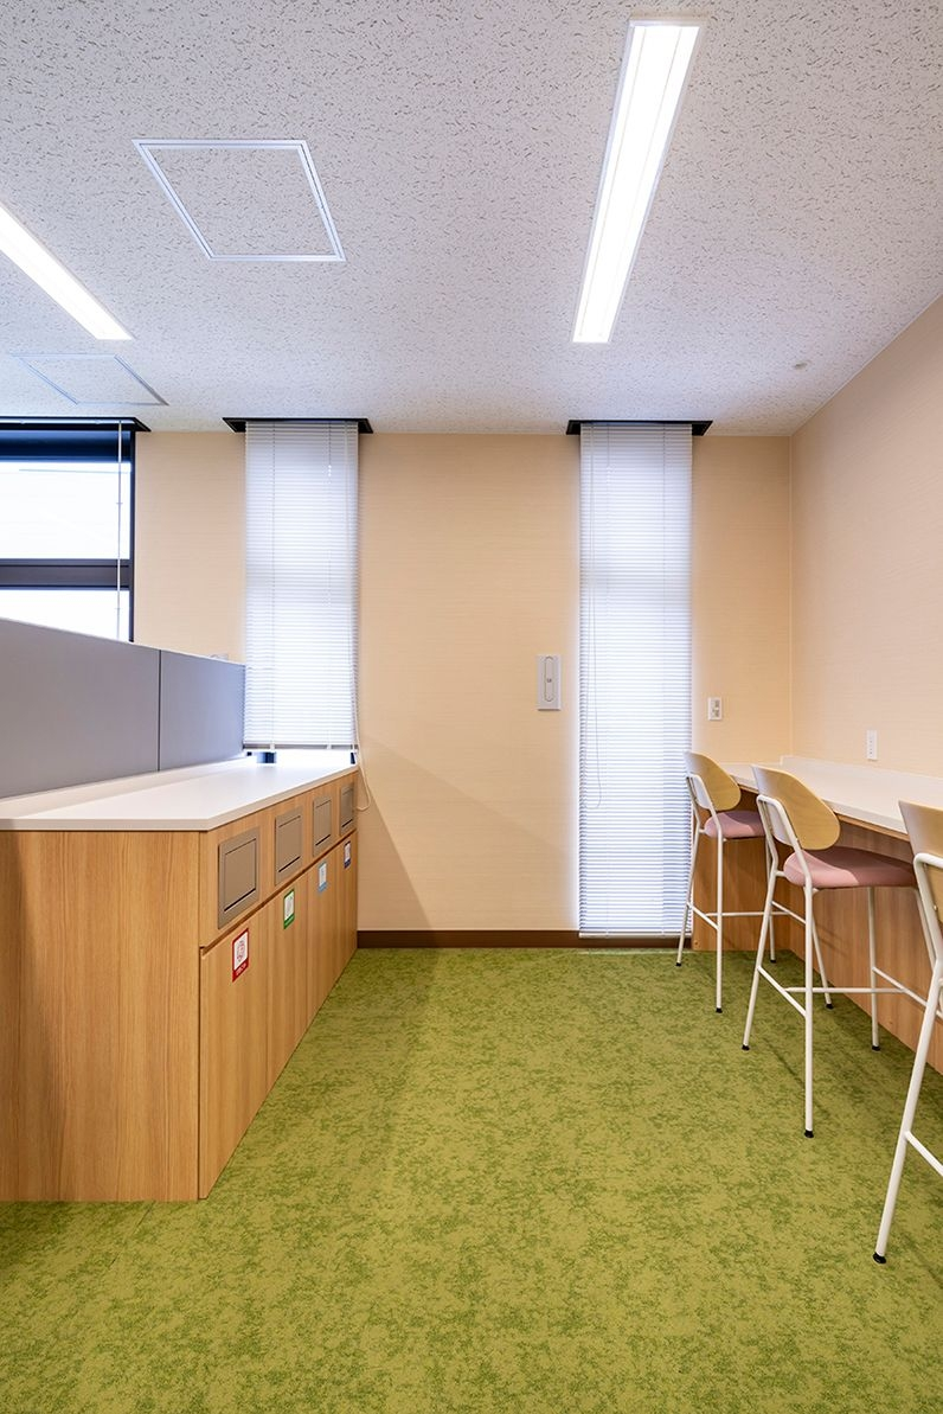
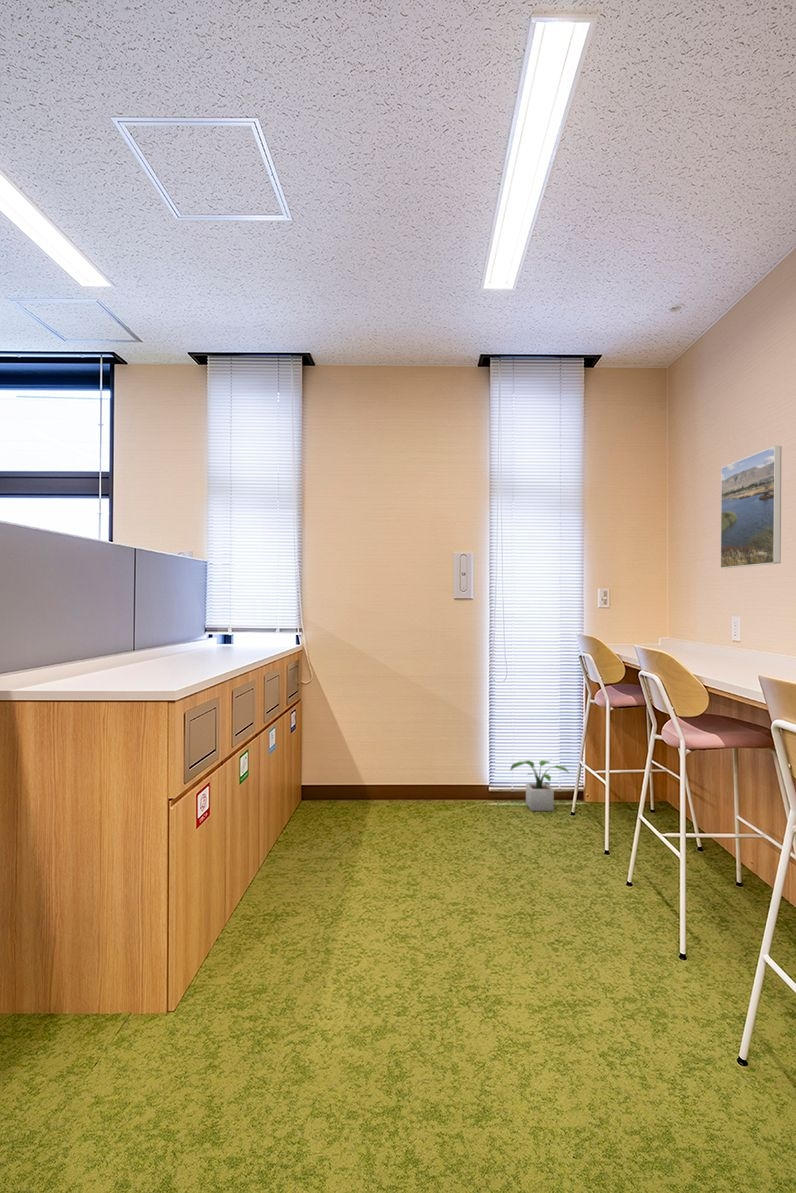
+ potted plant (536, 783)
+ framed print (748, 511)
